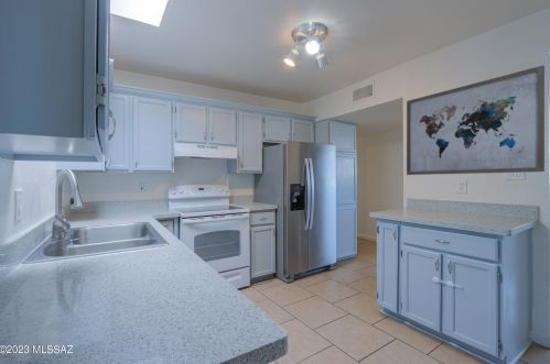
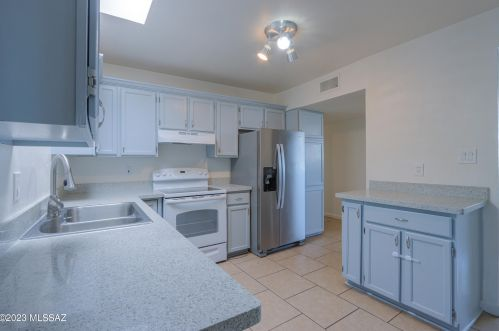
- wall art (463, 130)
